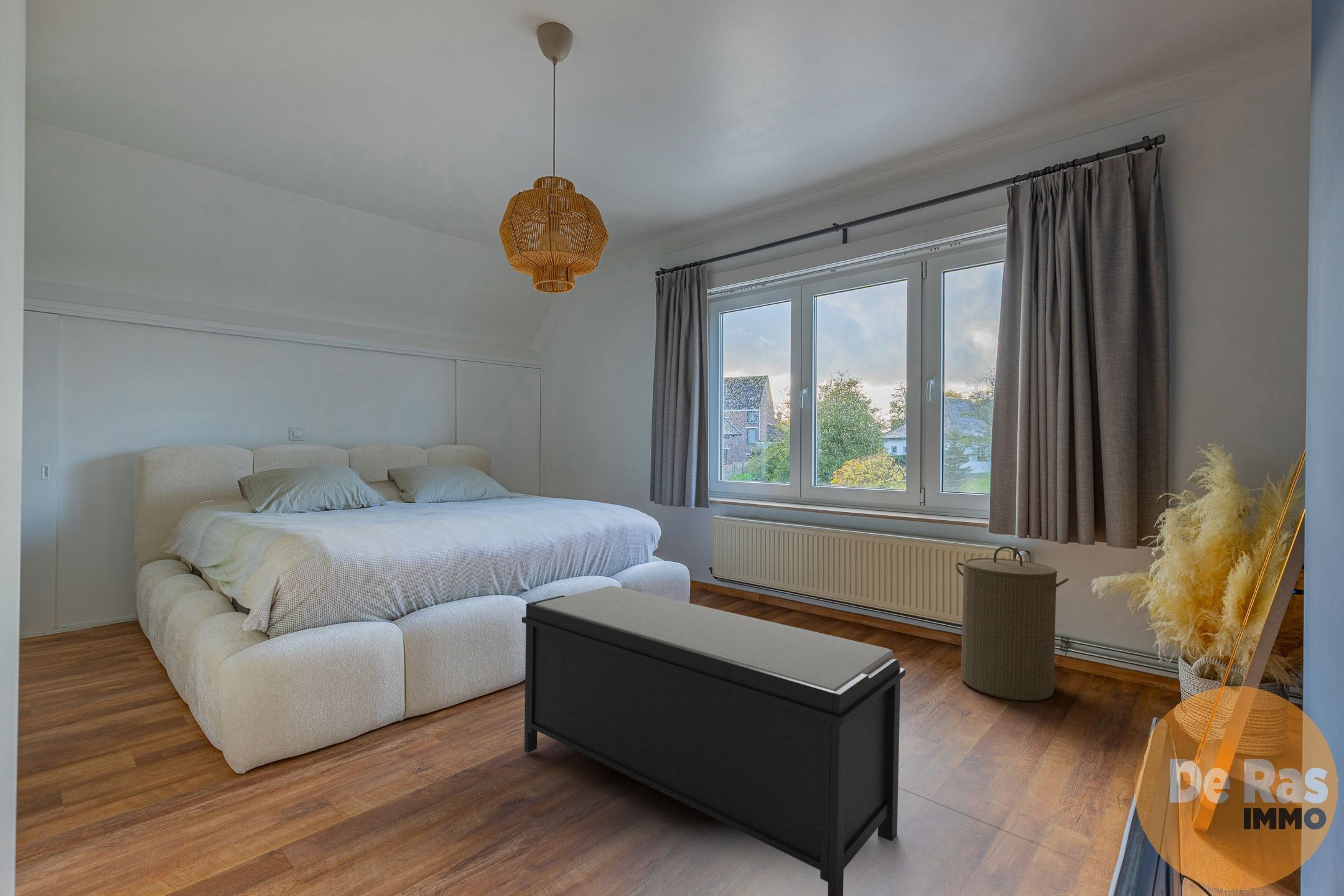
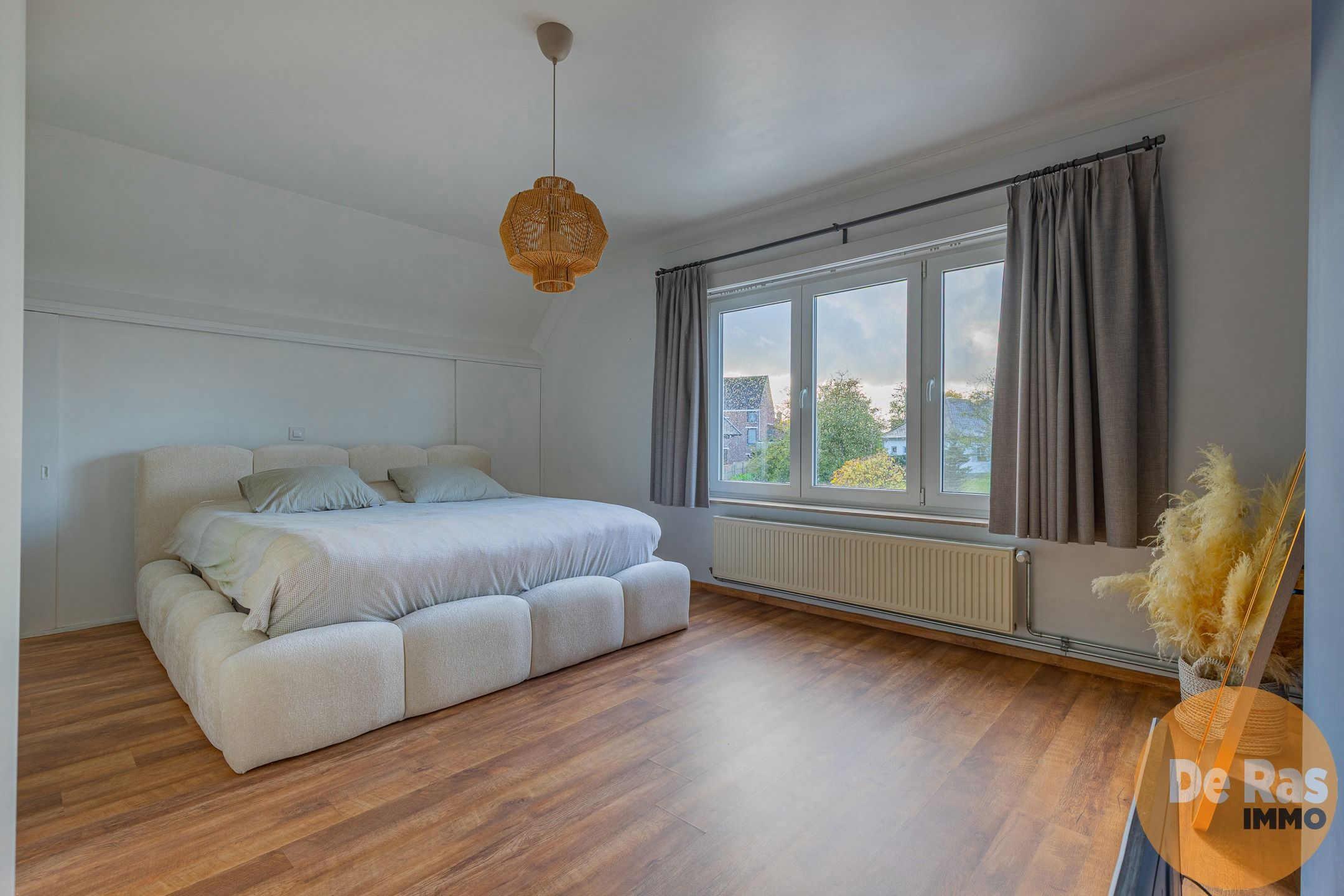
- laundry hamper (1007, 615)
- bench (691, 707)
